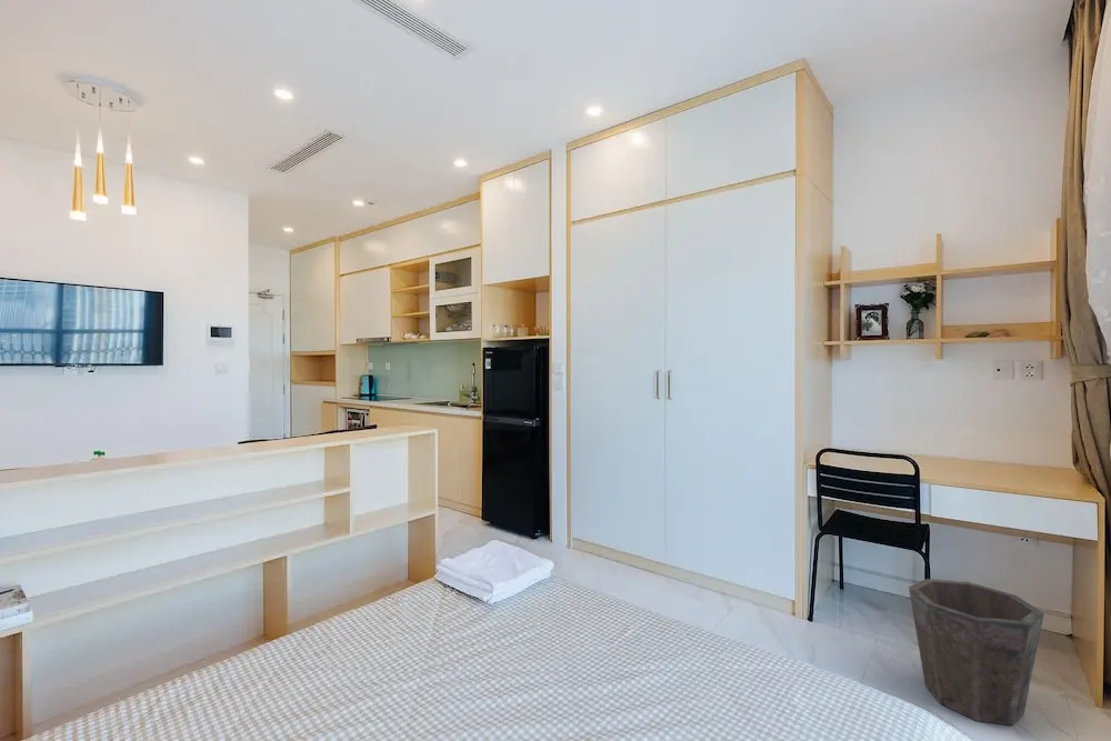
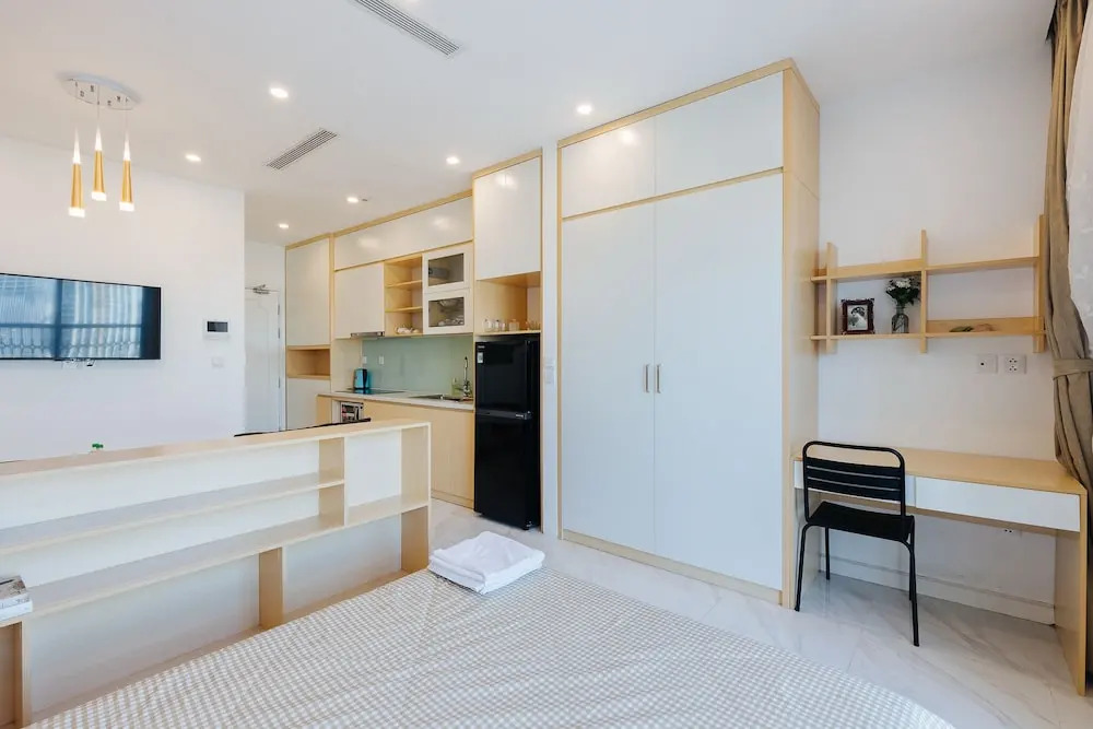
- waste bin (972, 649)
